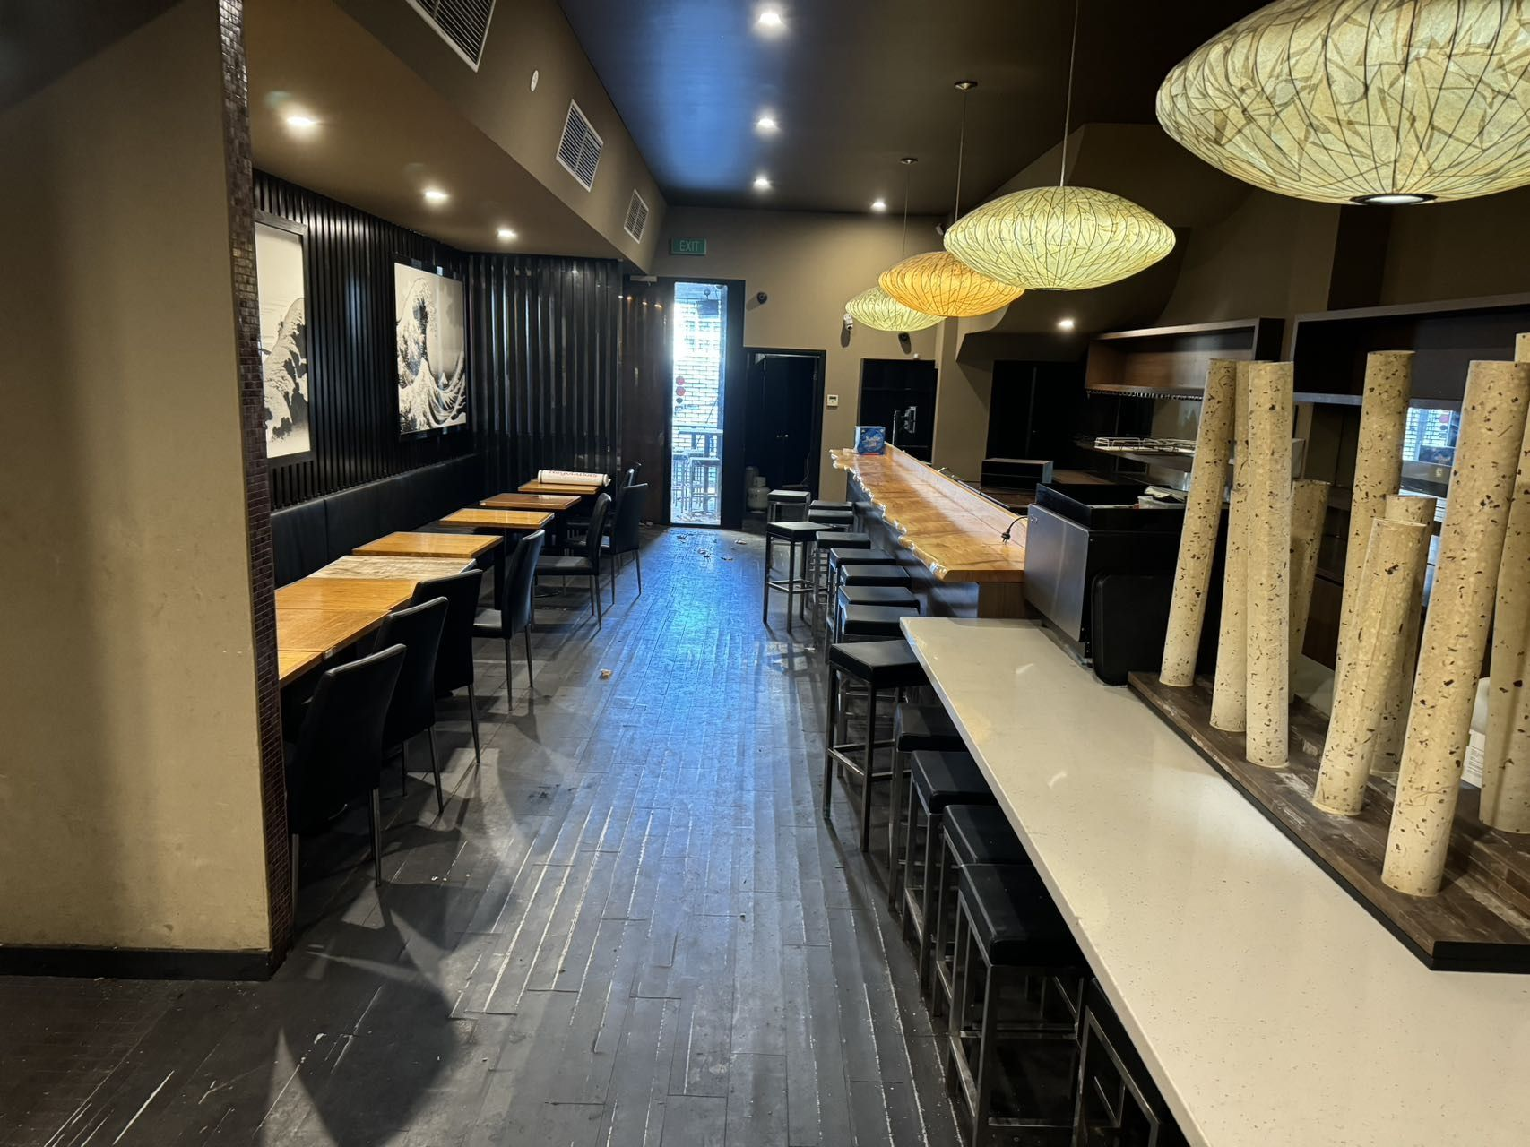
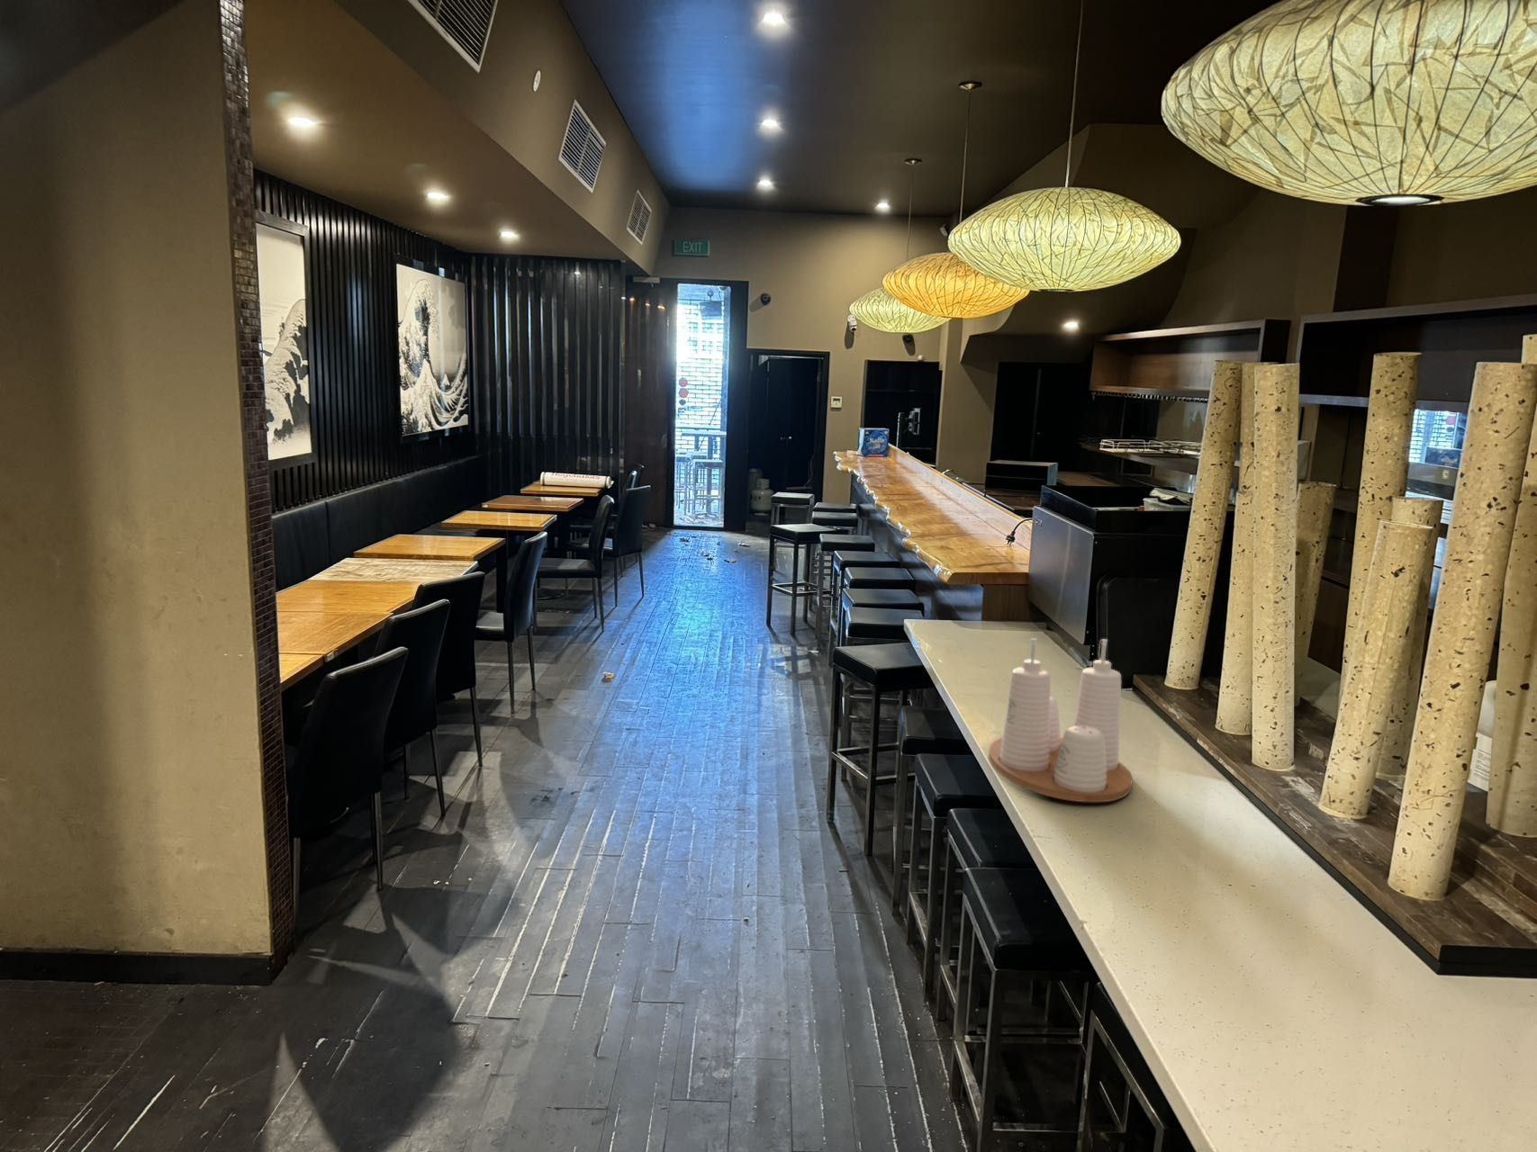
+ condiment set (1057, 704)
